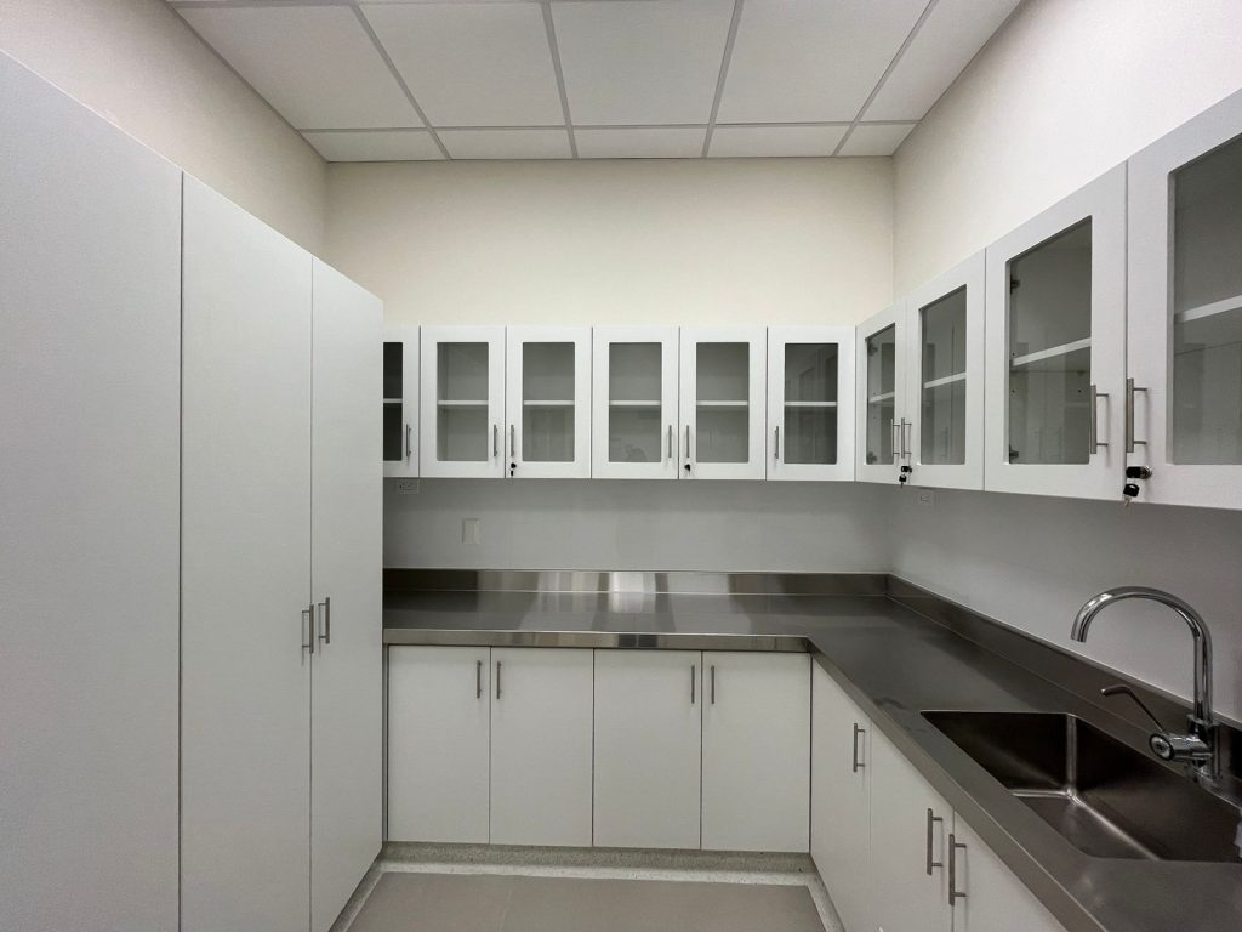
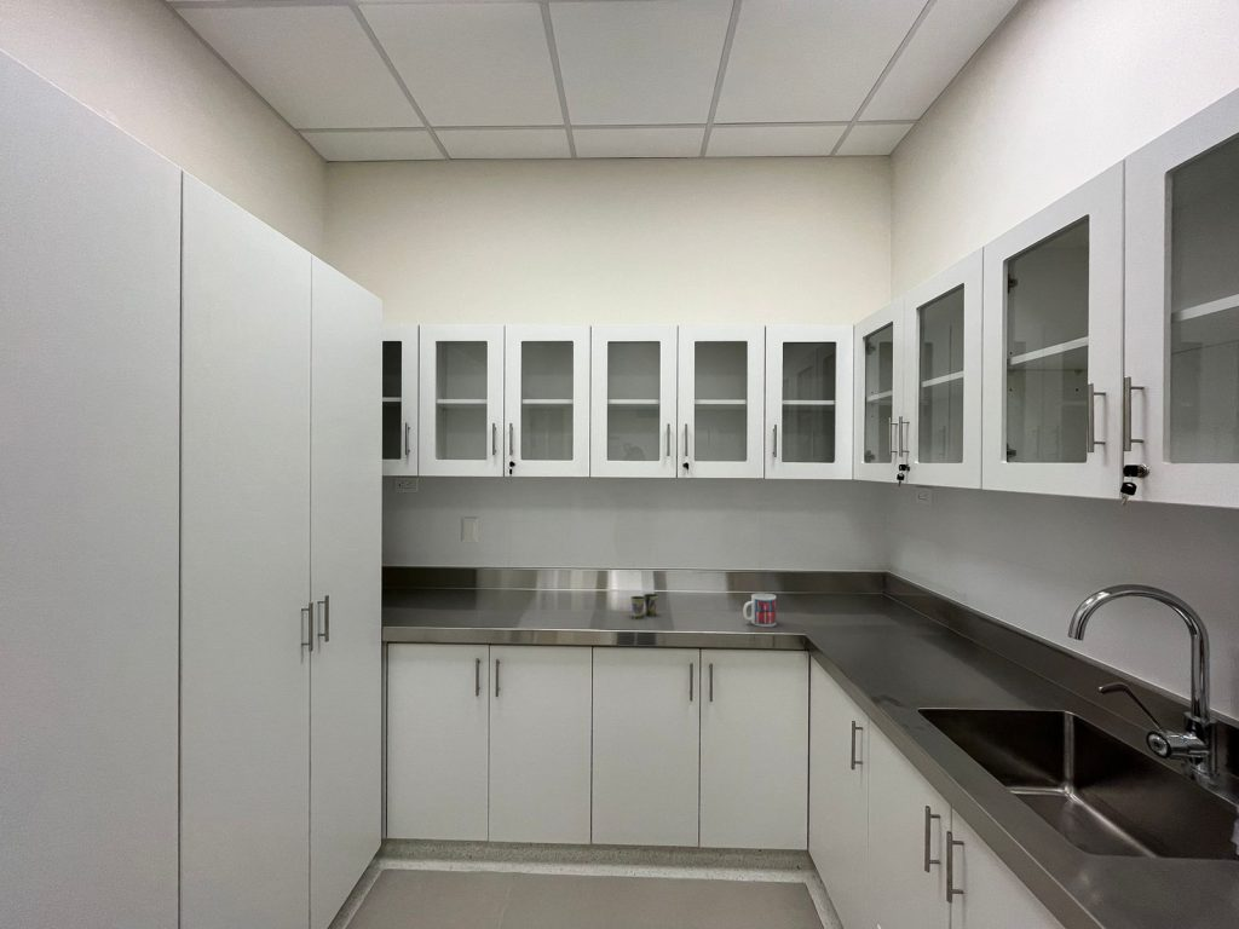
+ cup (642, 606)
+ mug (760, 610)
